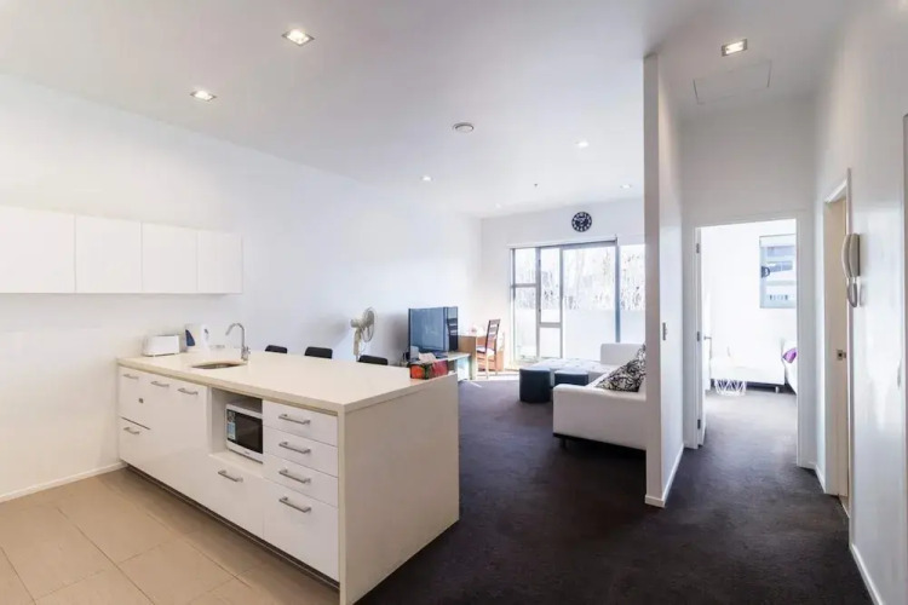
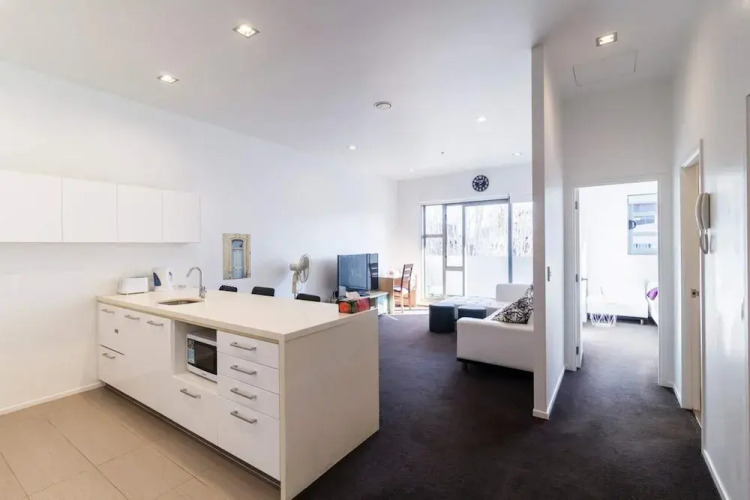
+ wall art (237, 256)
